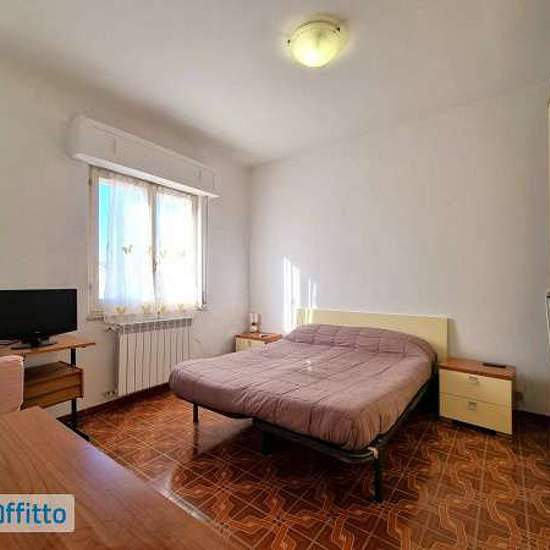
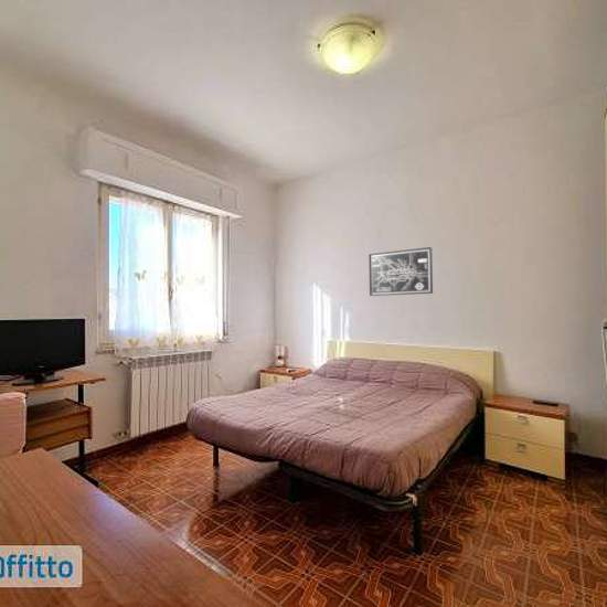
+ wall art (398, 273)
